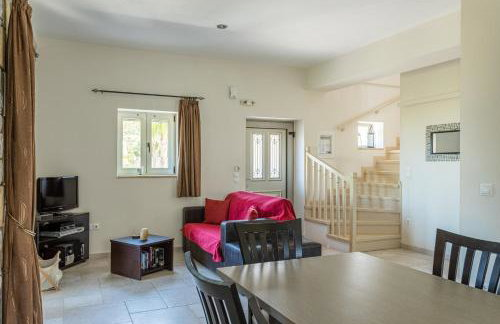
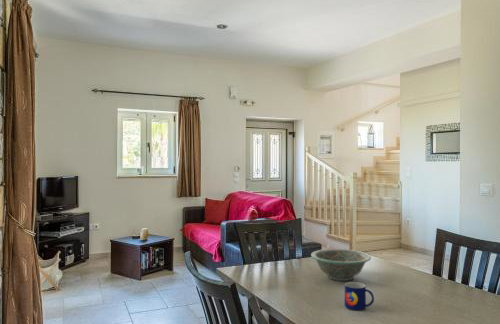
+ decorative bowl (340, 266)
+ mug (359, 296)
